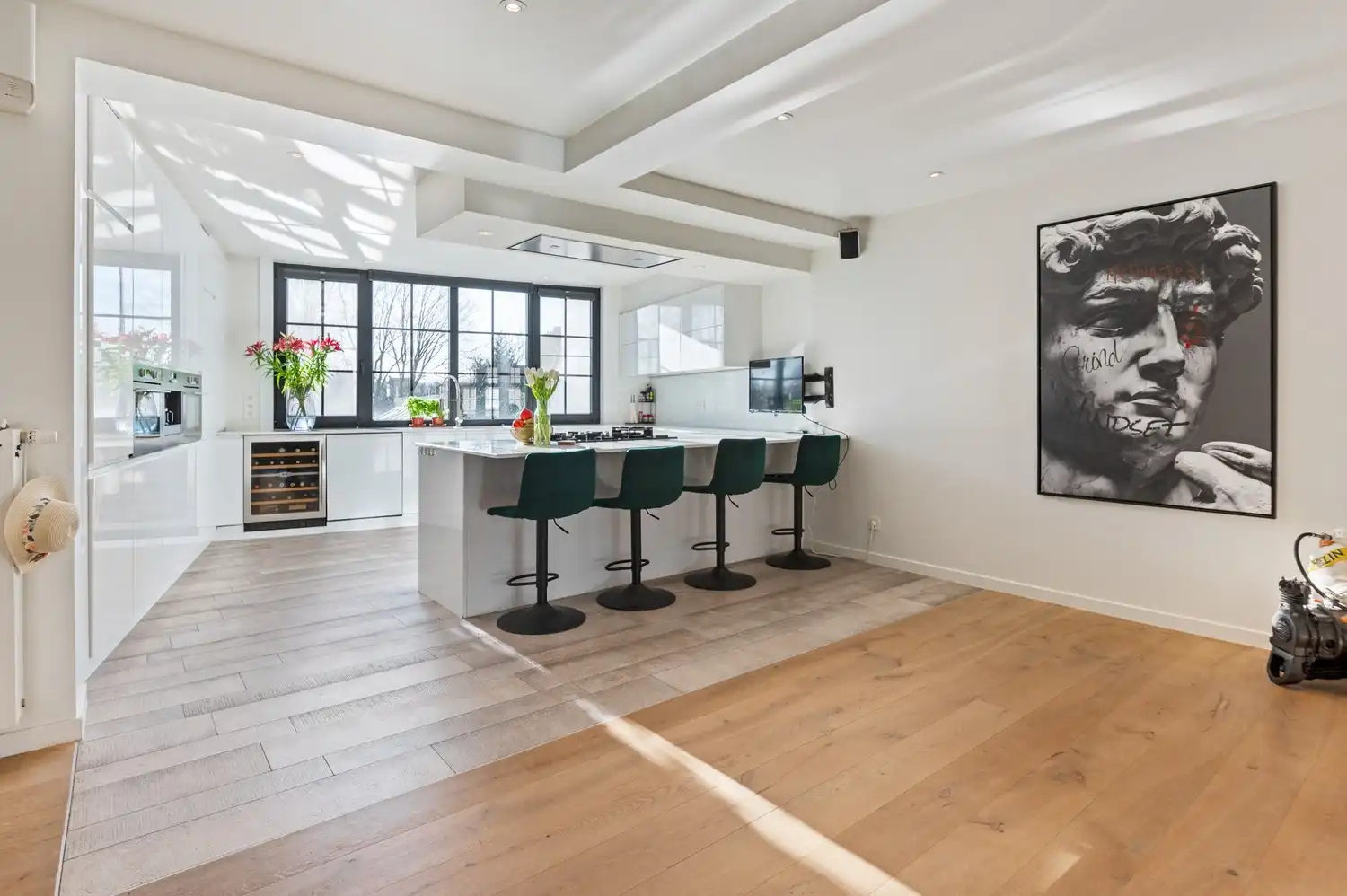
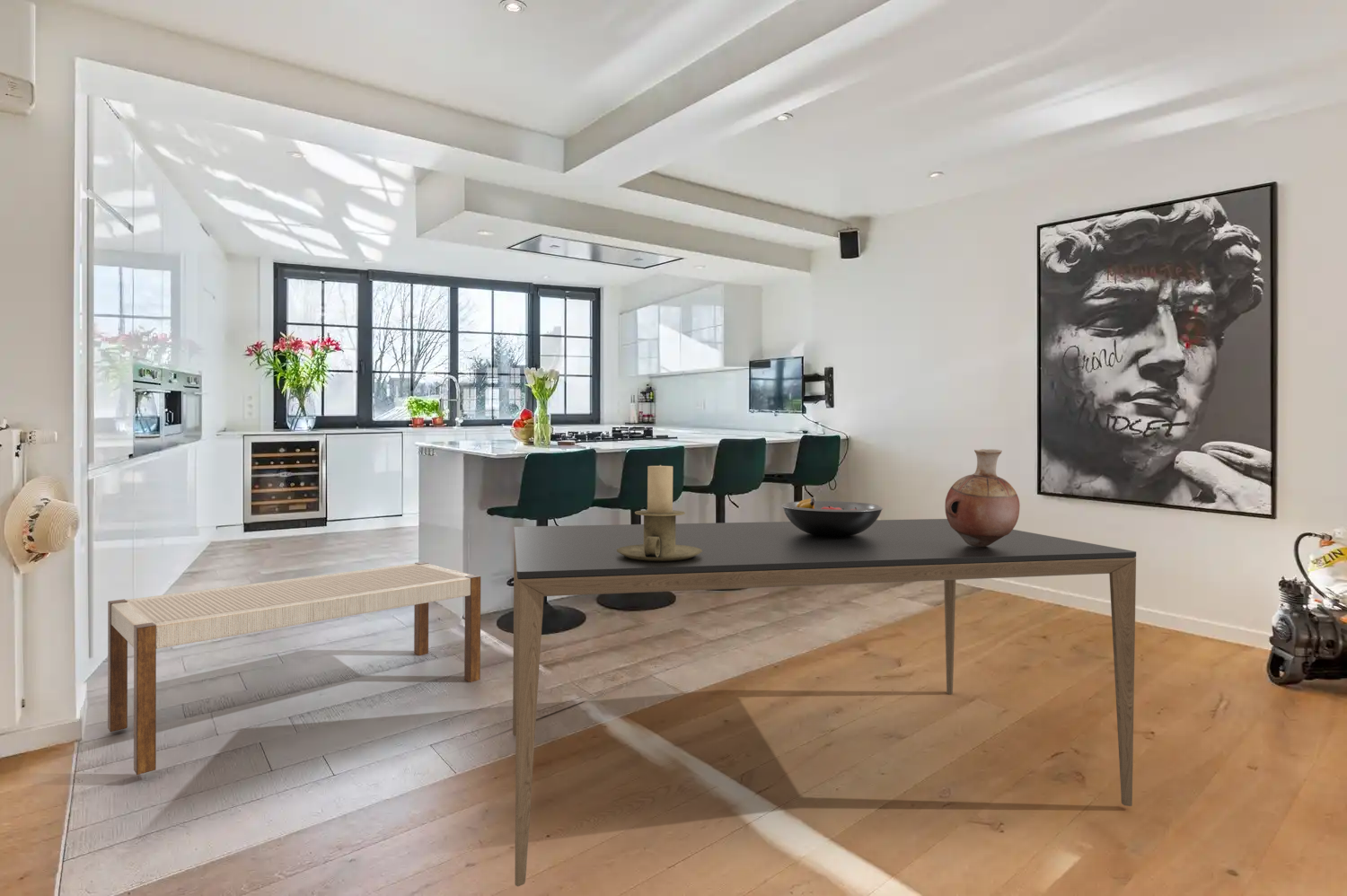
+ candle holder (659, 509)
+ vase (982, 496)
+ bench (310, 622)
+ fruit bowl (831, 515)
+ dining table (793, 585)
